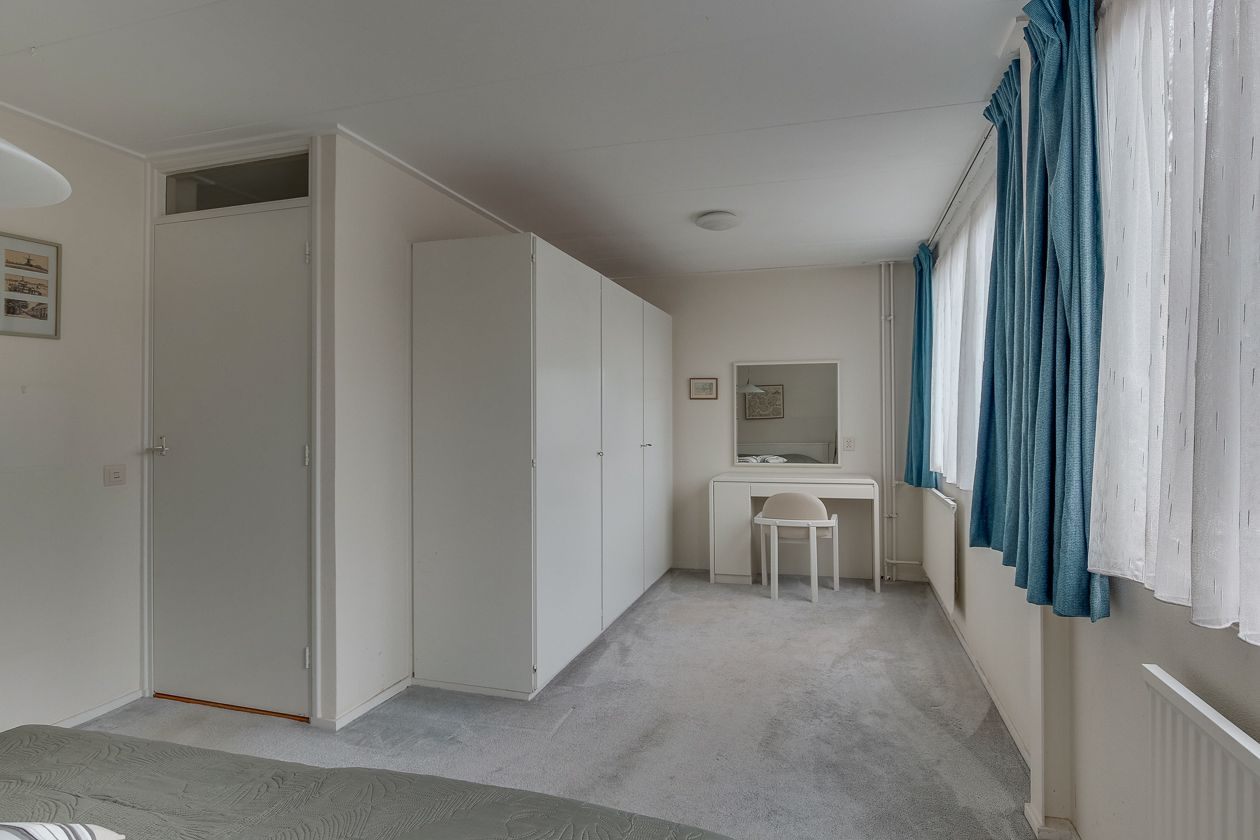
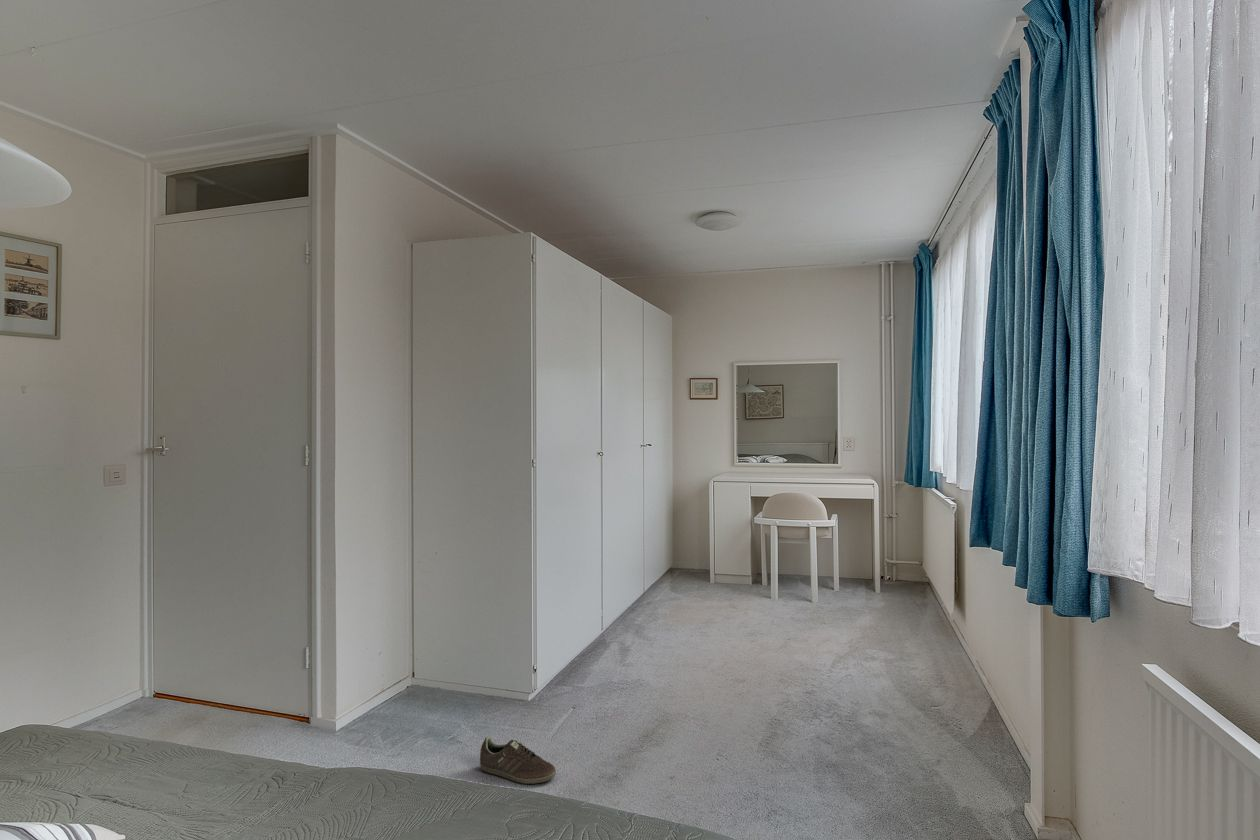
+ sneaker (516, 758)
